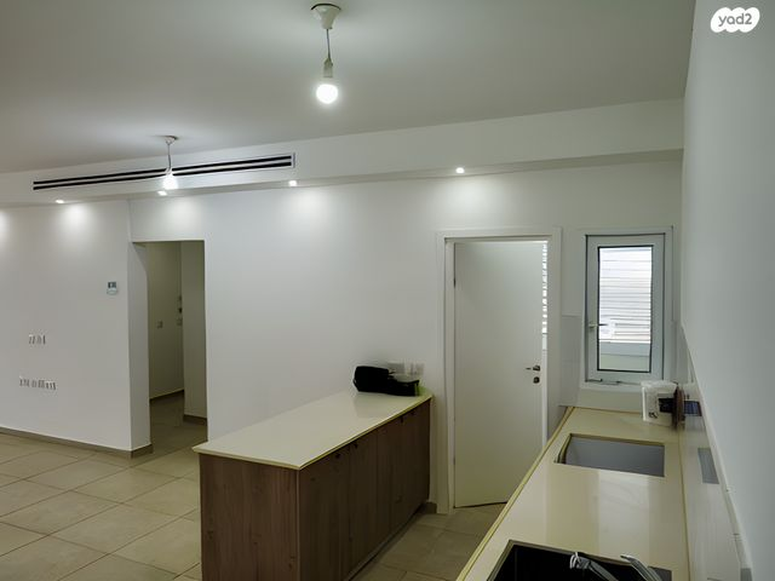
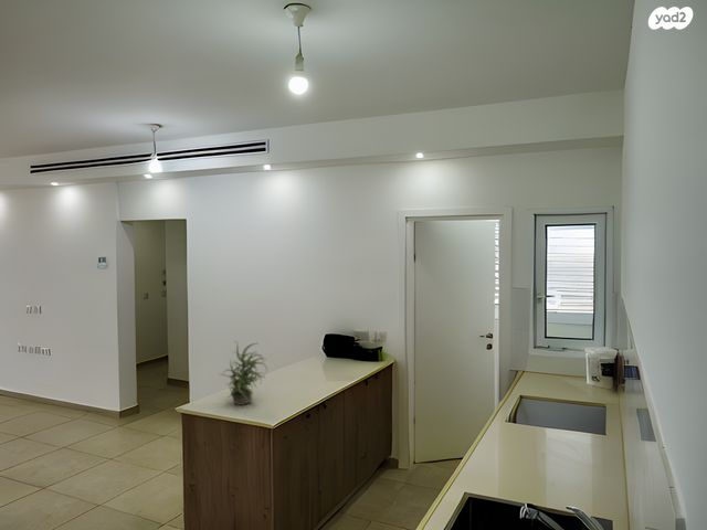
+ potted plant (246, 373)
